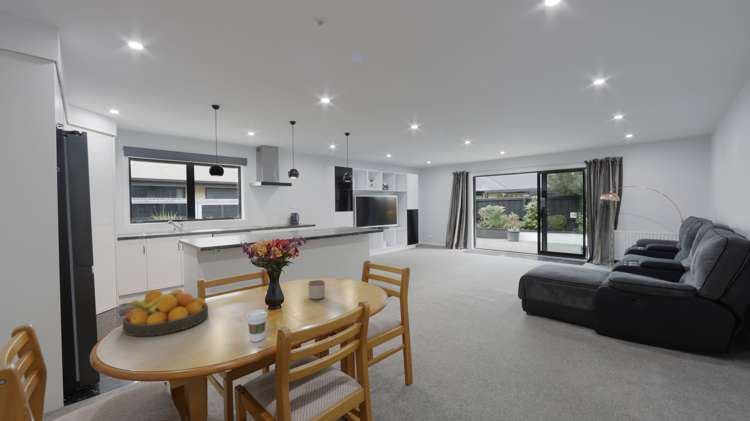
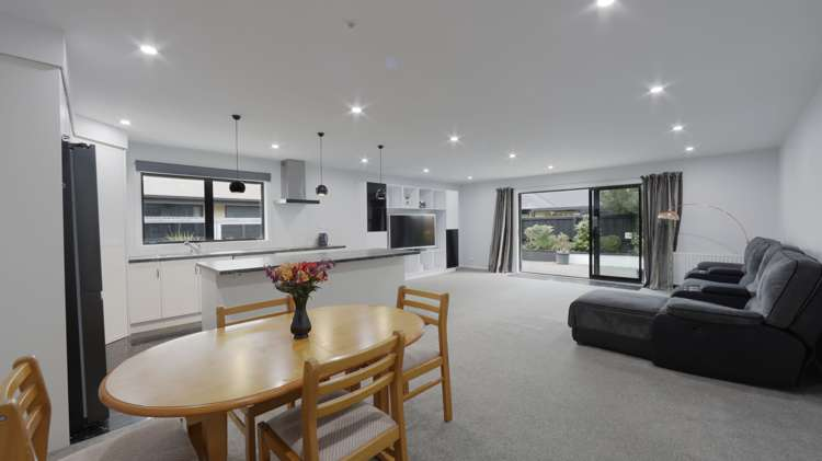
- fruit bowl (168, 306)
- mug (315, 289)
- coffee cup (257, 325)
